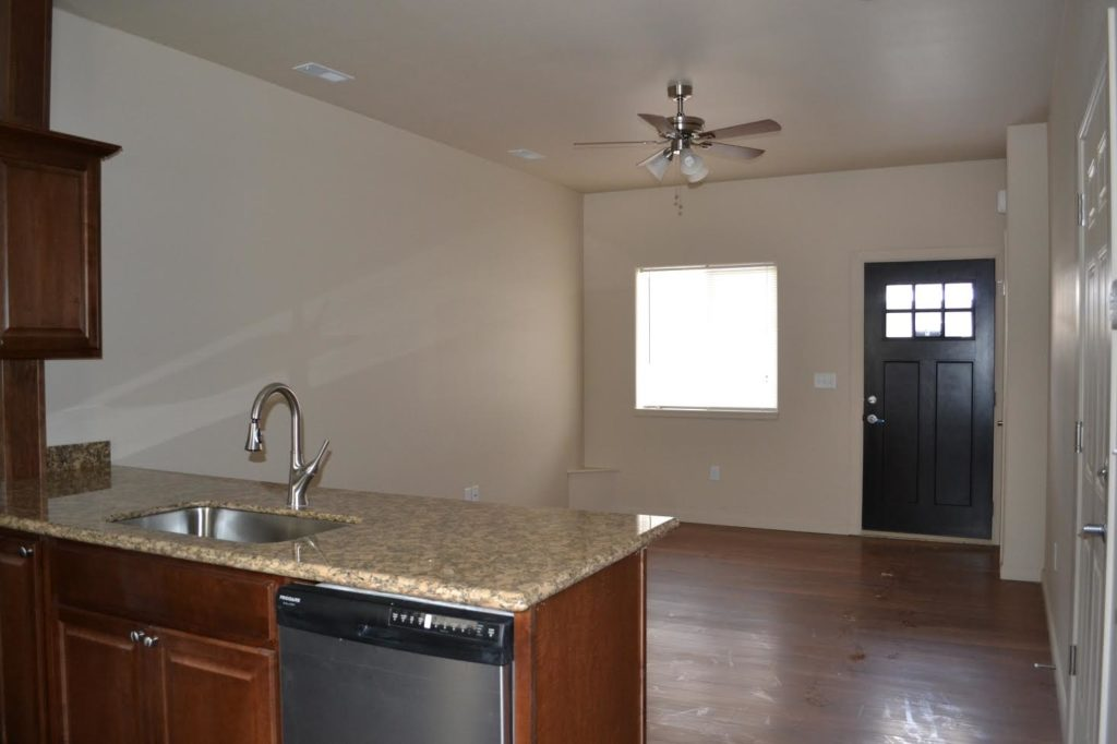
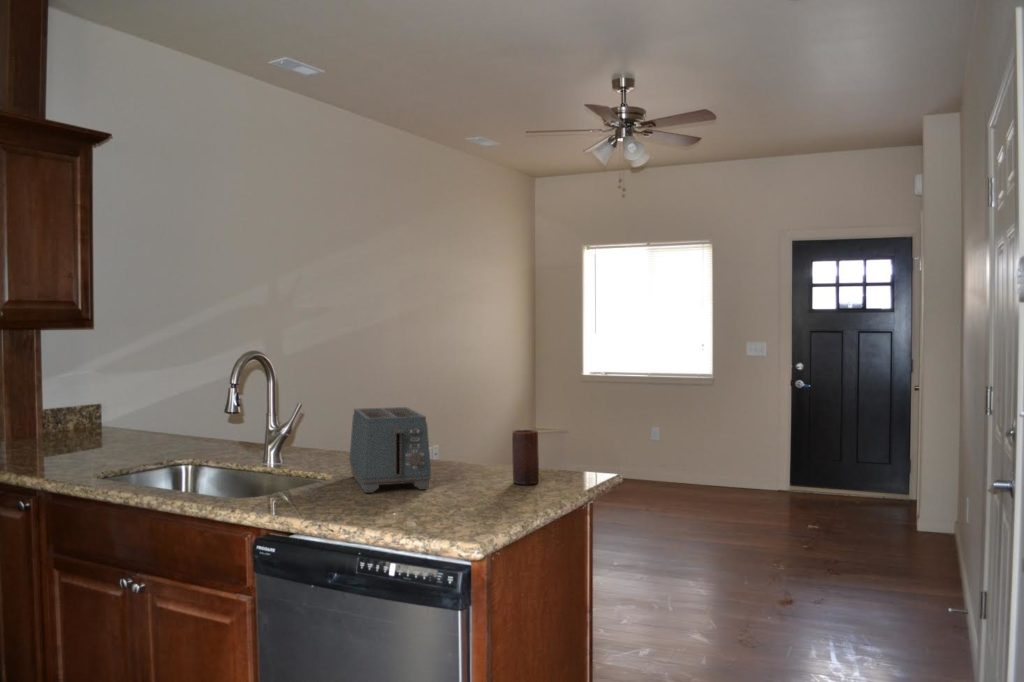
+ candle (525, 456)
+ toaster (389, 448)
